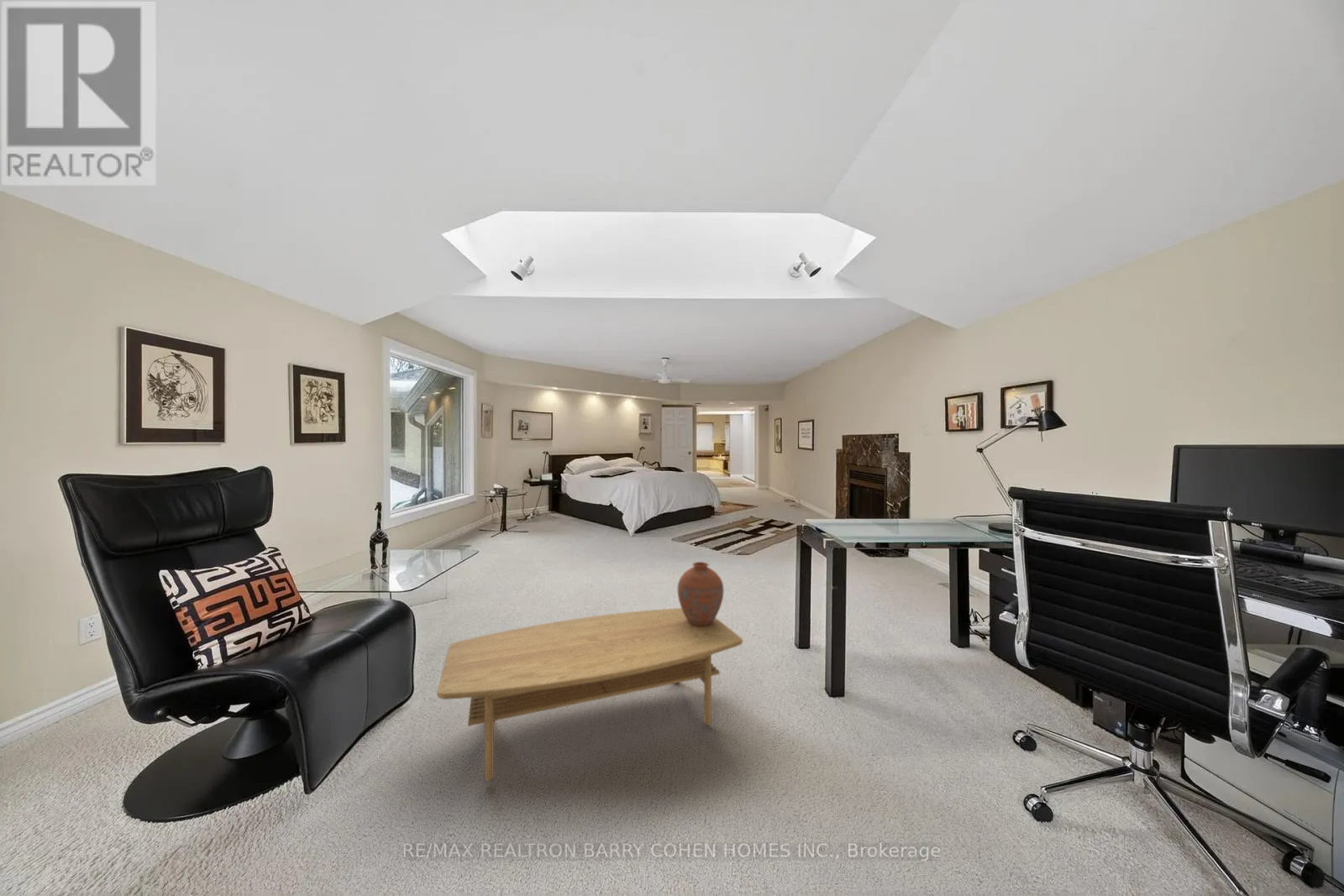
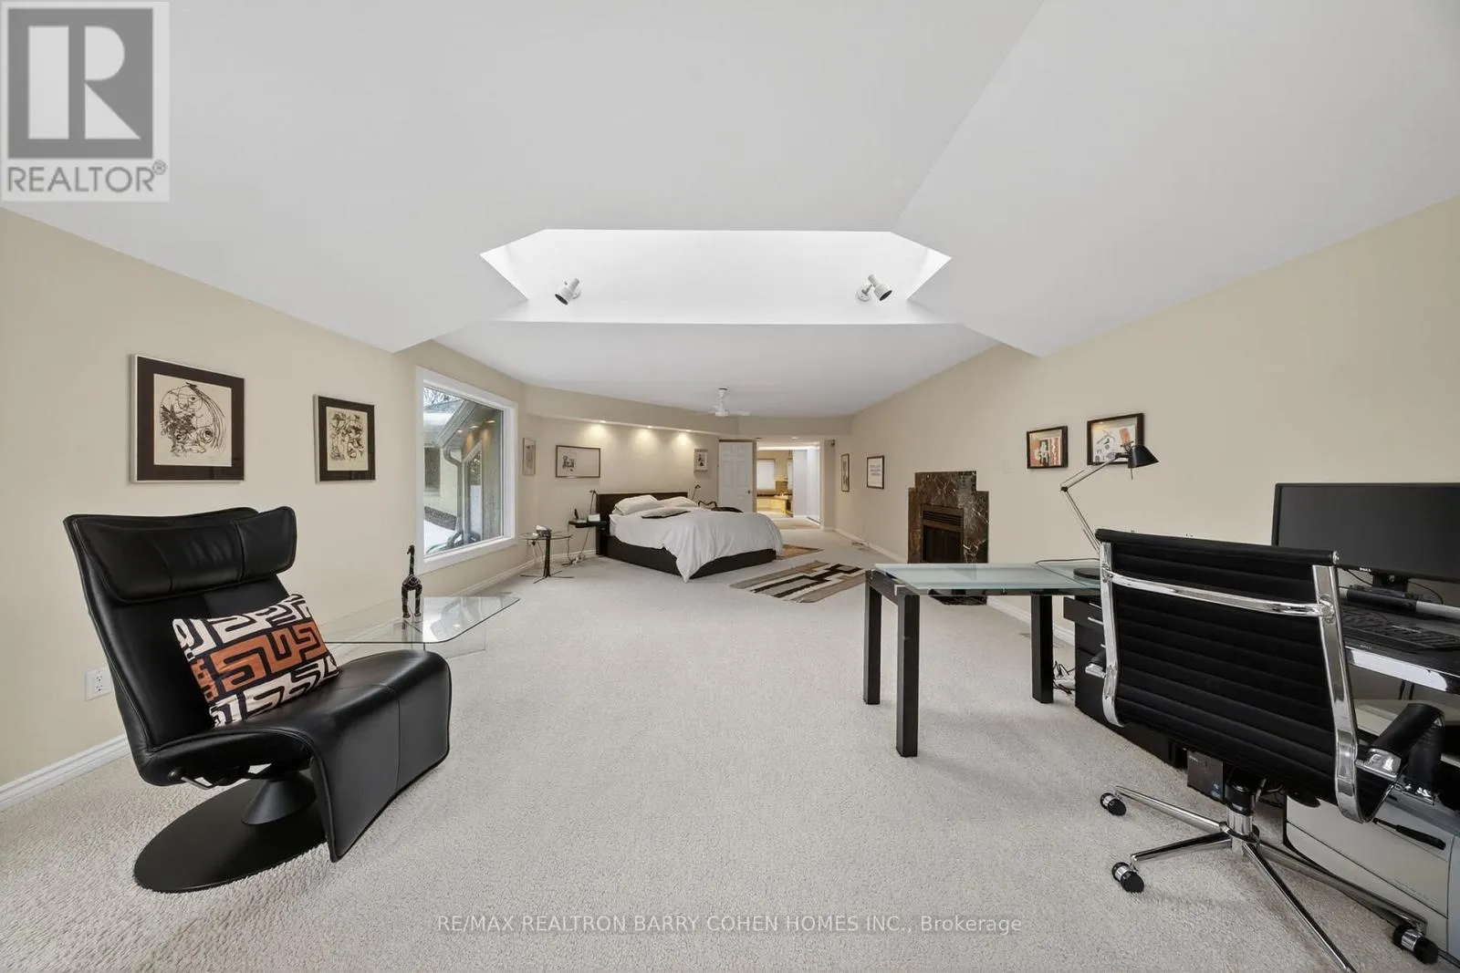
- vase (700, 592)
- coffee table (598, 682)
